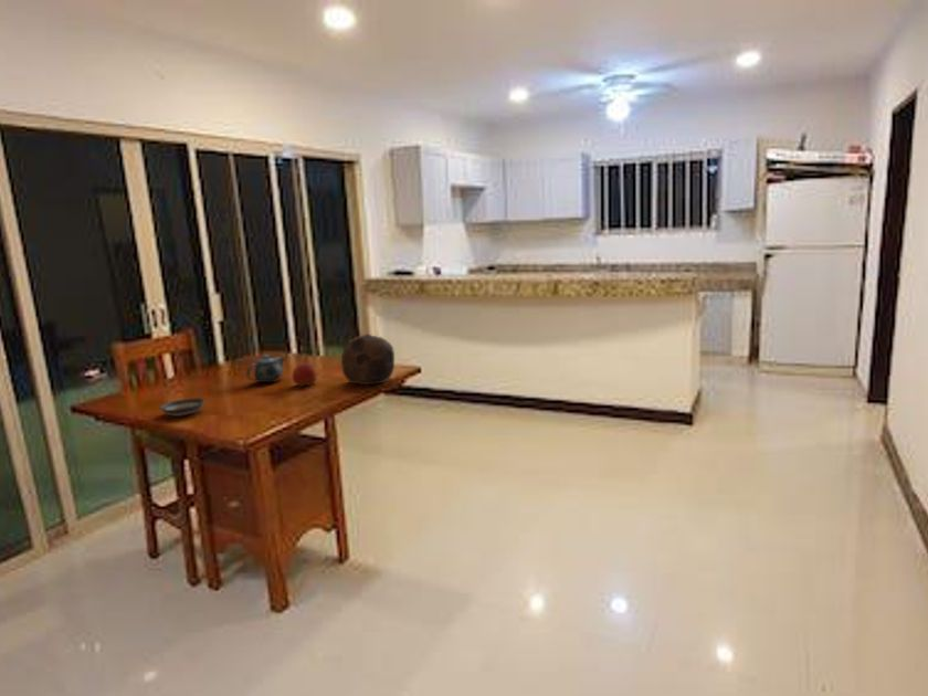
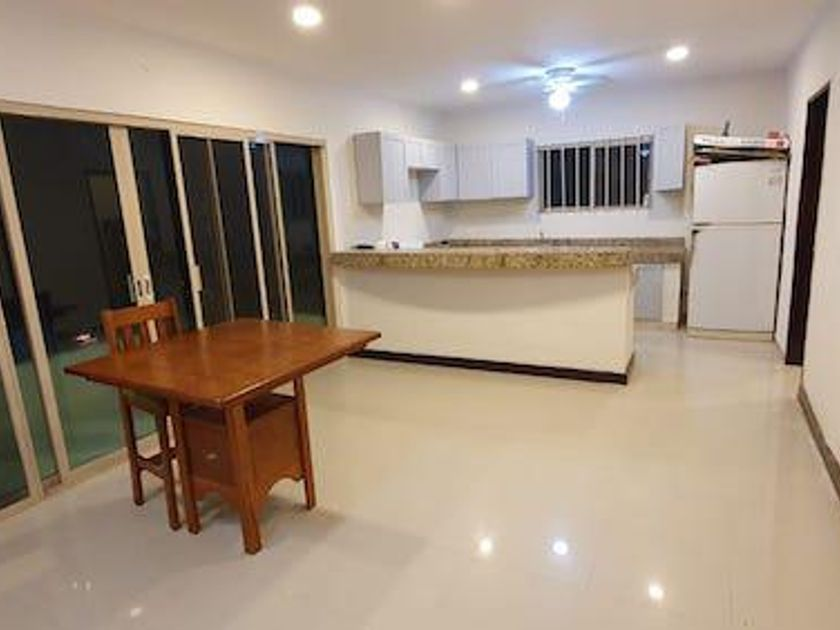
- fruit (304, 373)
- saucer (182, 408)
- chinaware (266, 368)
- soccer ball (367, 358)
